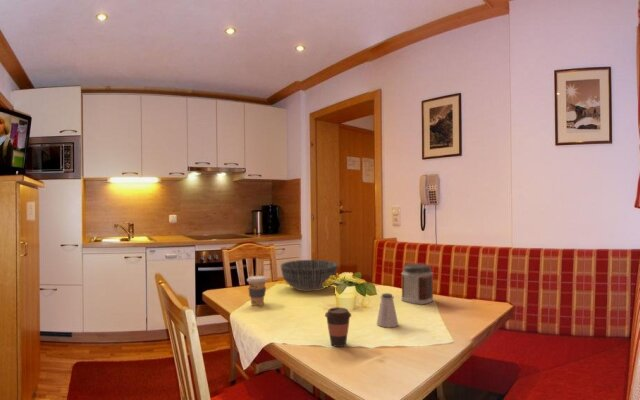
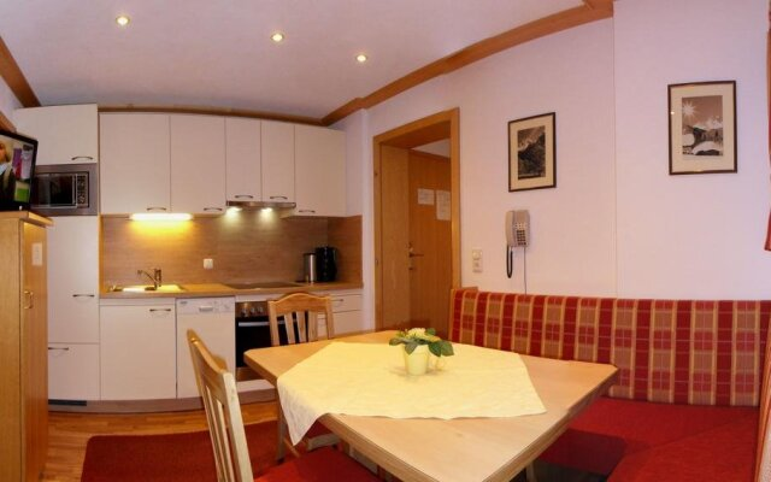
- saltshaker (387, 309)
- coffee cup (257, 290)
- coffee cup (338, 327)
- bowl (309, 275)
- jar (417, 282)
